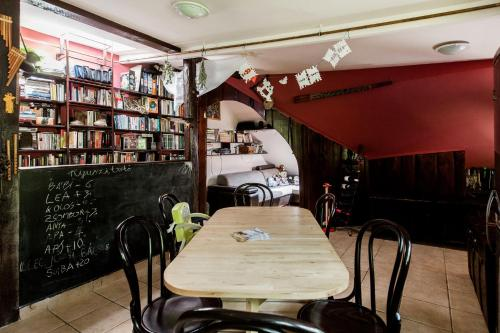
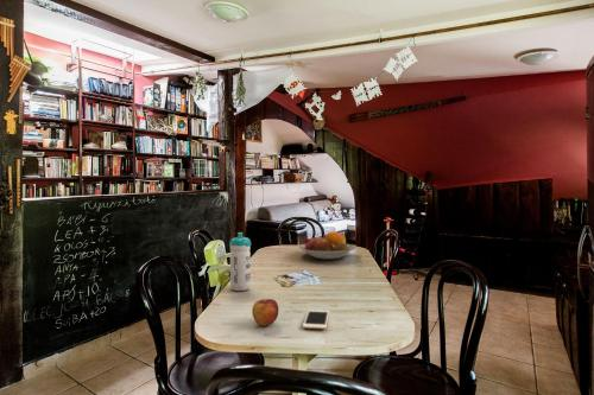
+ apple (265, 312)
+ cell phone (316, 318)
+ fruit bowl (327, 244)
+ water bottle (240, 260)
